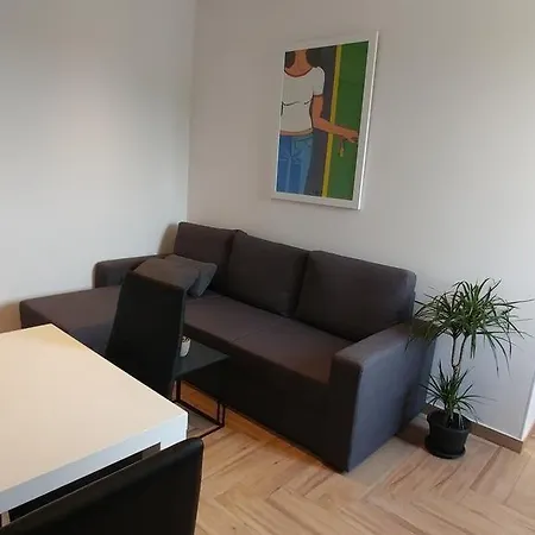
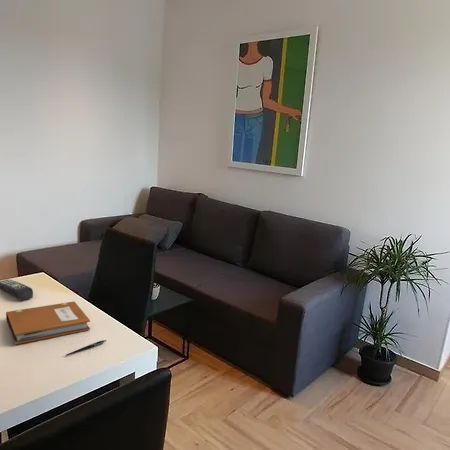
+ pen (86, 347)
+ notebook (49, 319)
+ remote control (14, 288)
